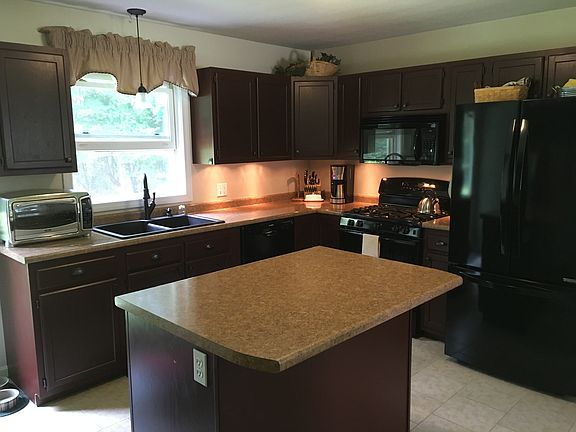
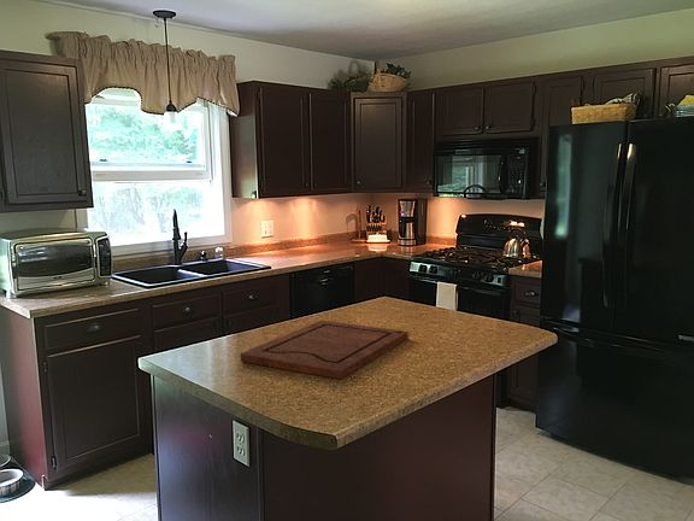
+ cutting board (329, 345)
